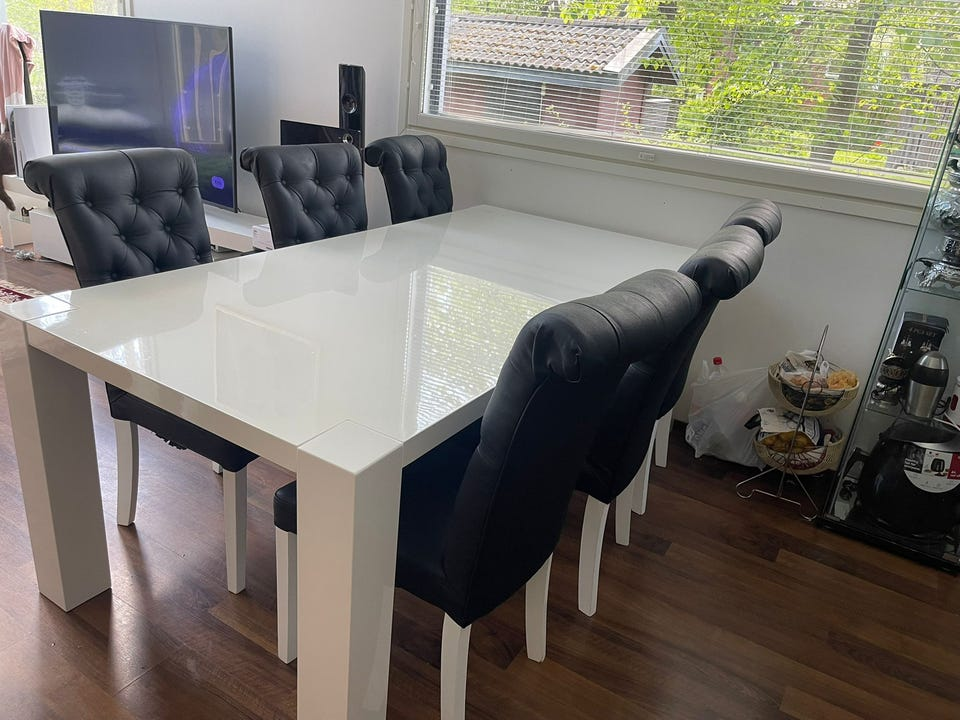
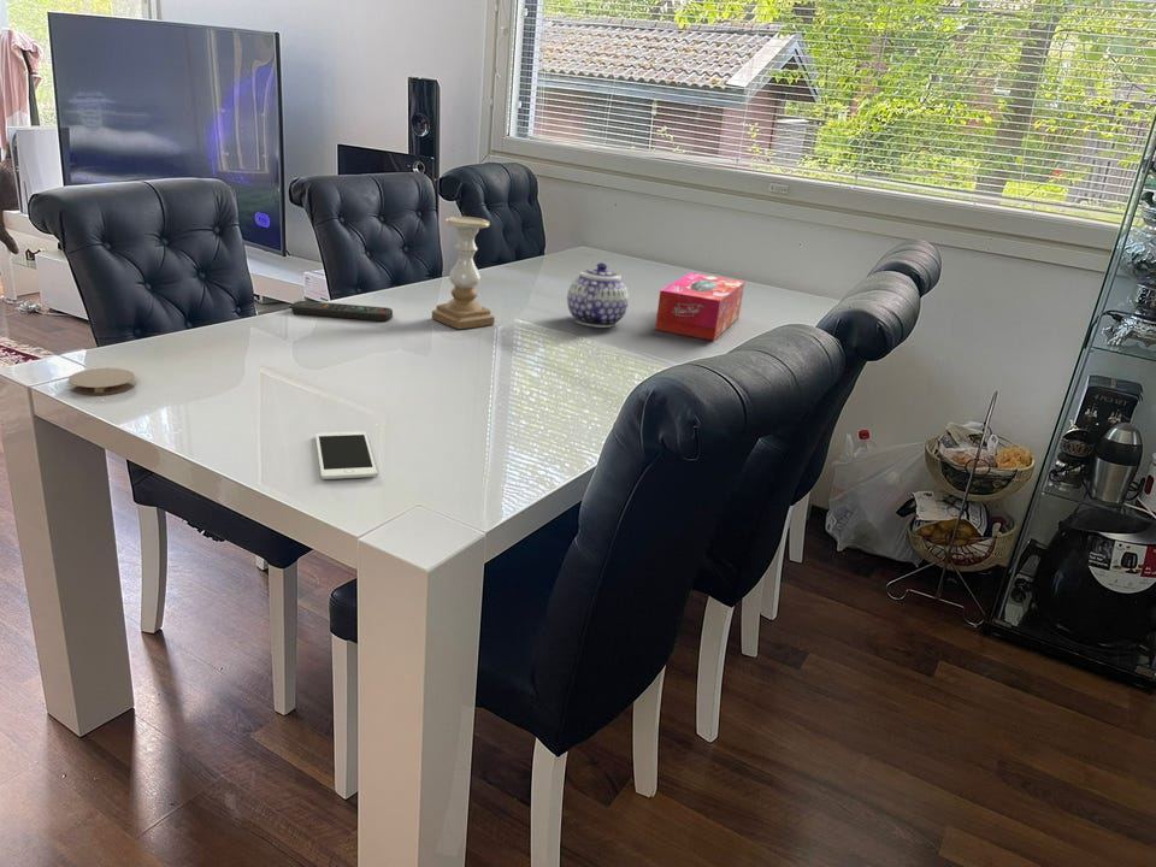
+ remote control (342, 309)
+ tissue box (701, 303)
+ teapot (598, 293)
+ coaster (102, 381)
+ candle holder (465, 271)
+ cell phone (344, 454)
